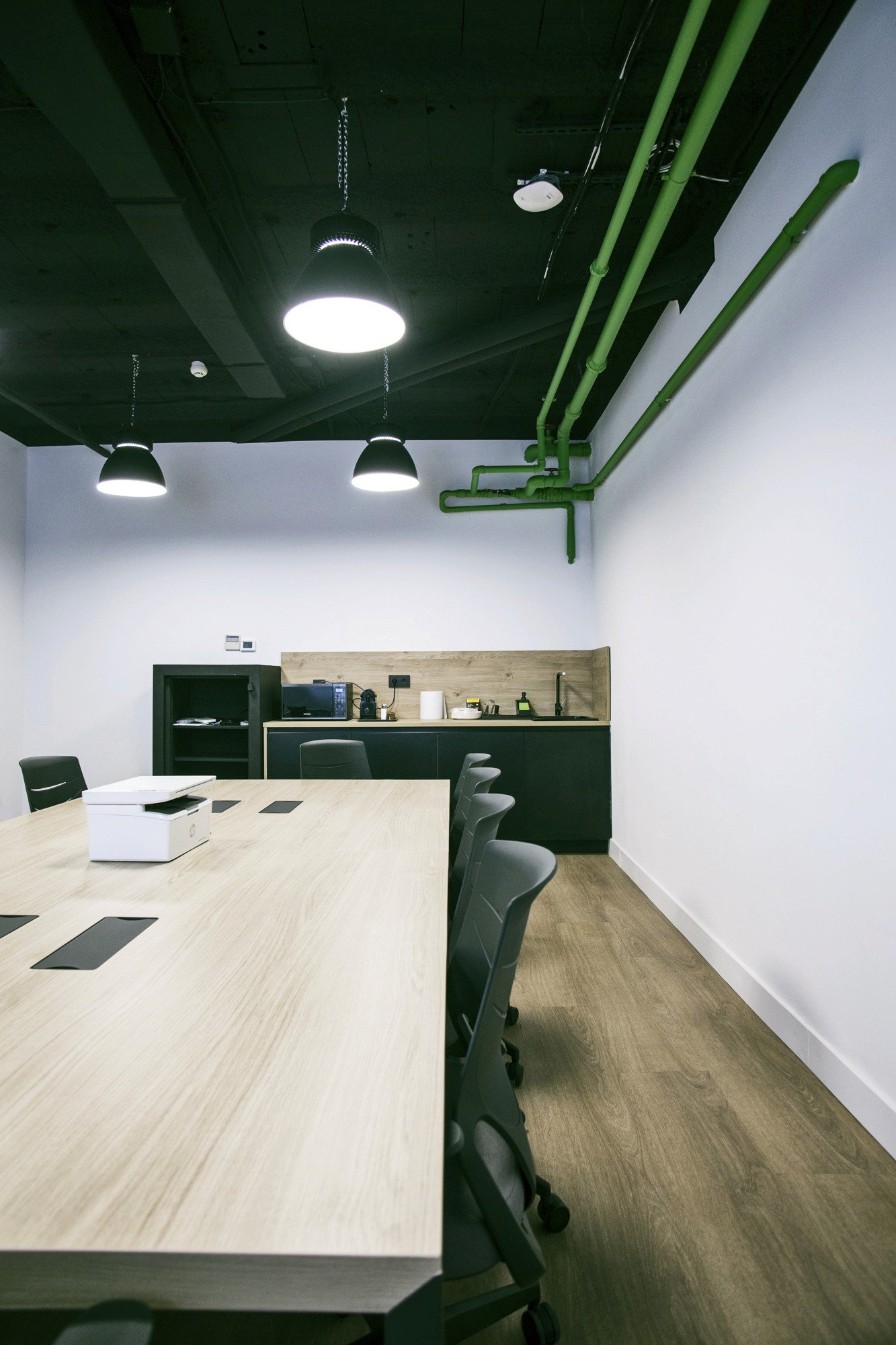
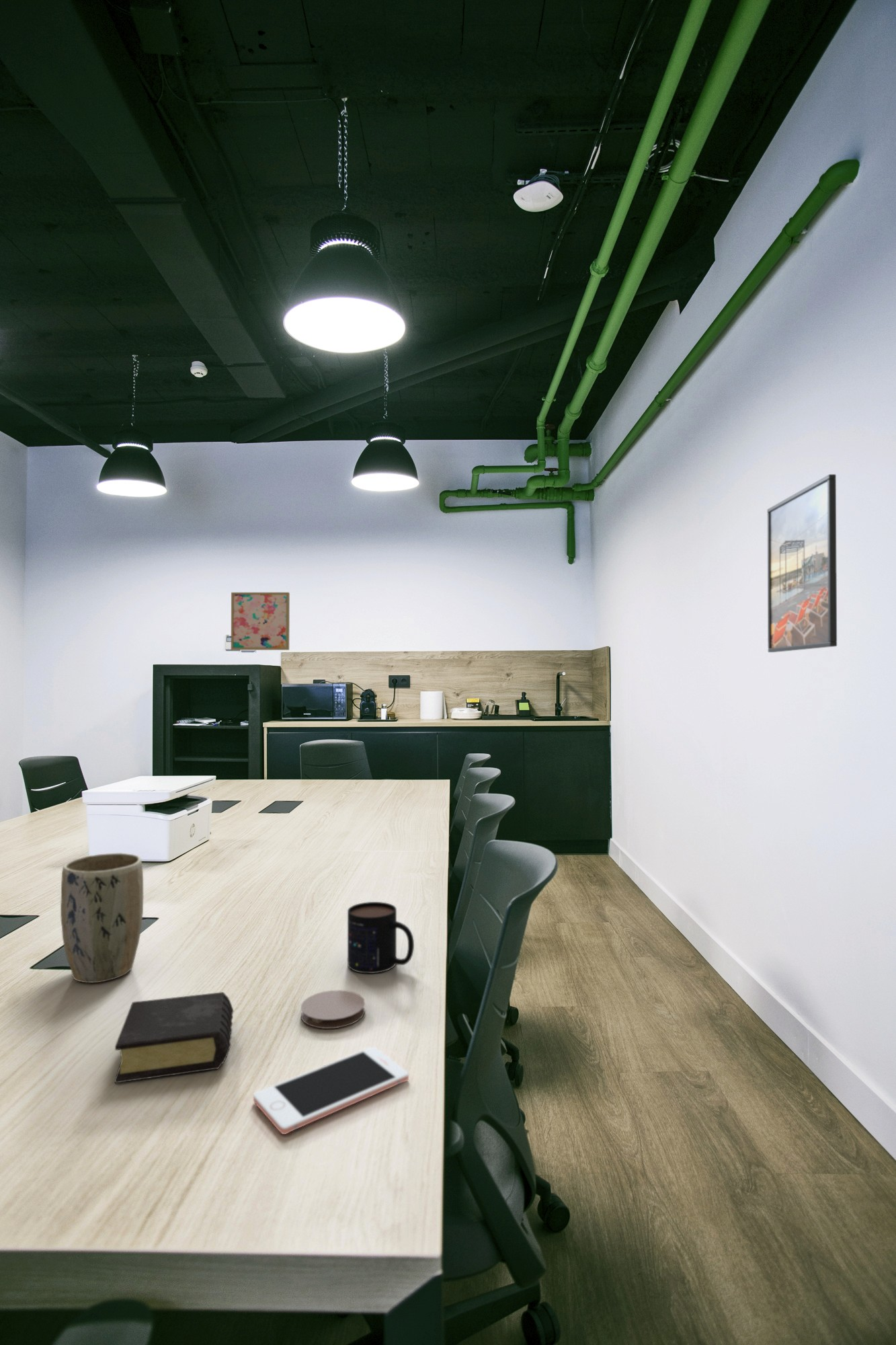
+ mug (382, 938)
+ coaster (333, 1008)
+ wall art (260, 621)
+ plant pot (103, 917)
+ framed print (799, 571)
+ book (179, 1033)
+ cell phone (333, 1086)
